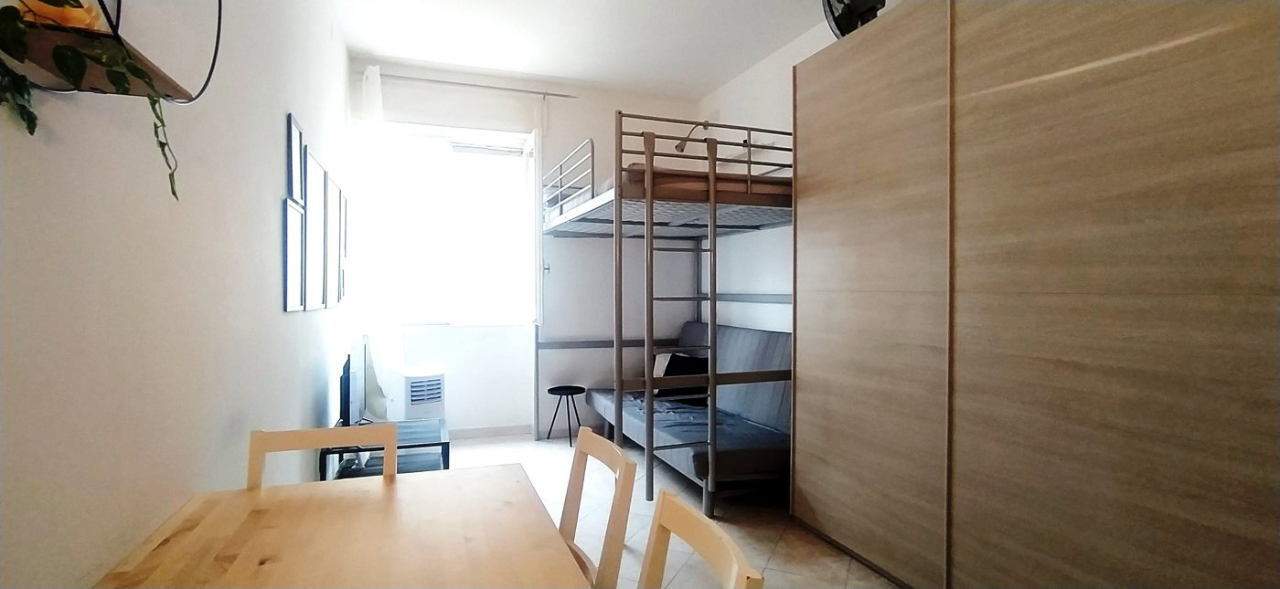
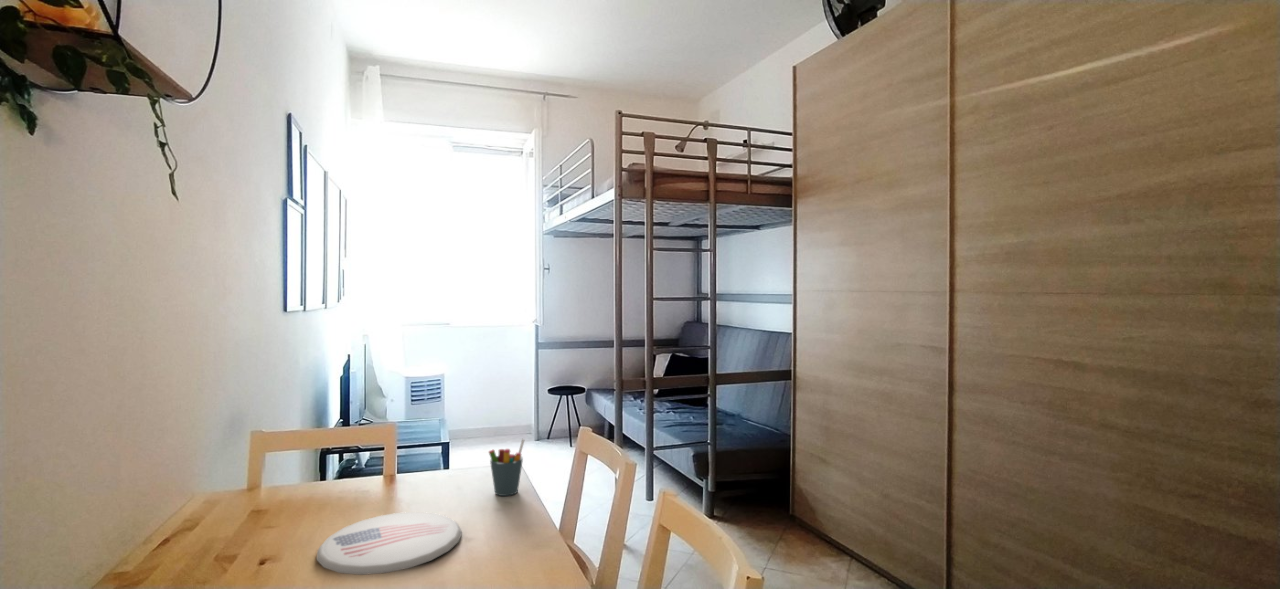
+ plate (392, 538)
+ pen holder (506, 466)
